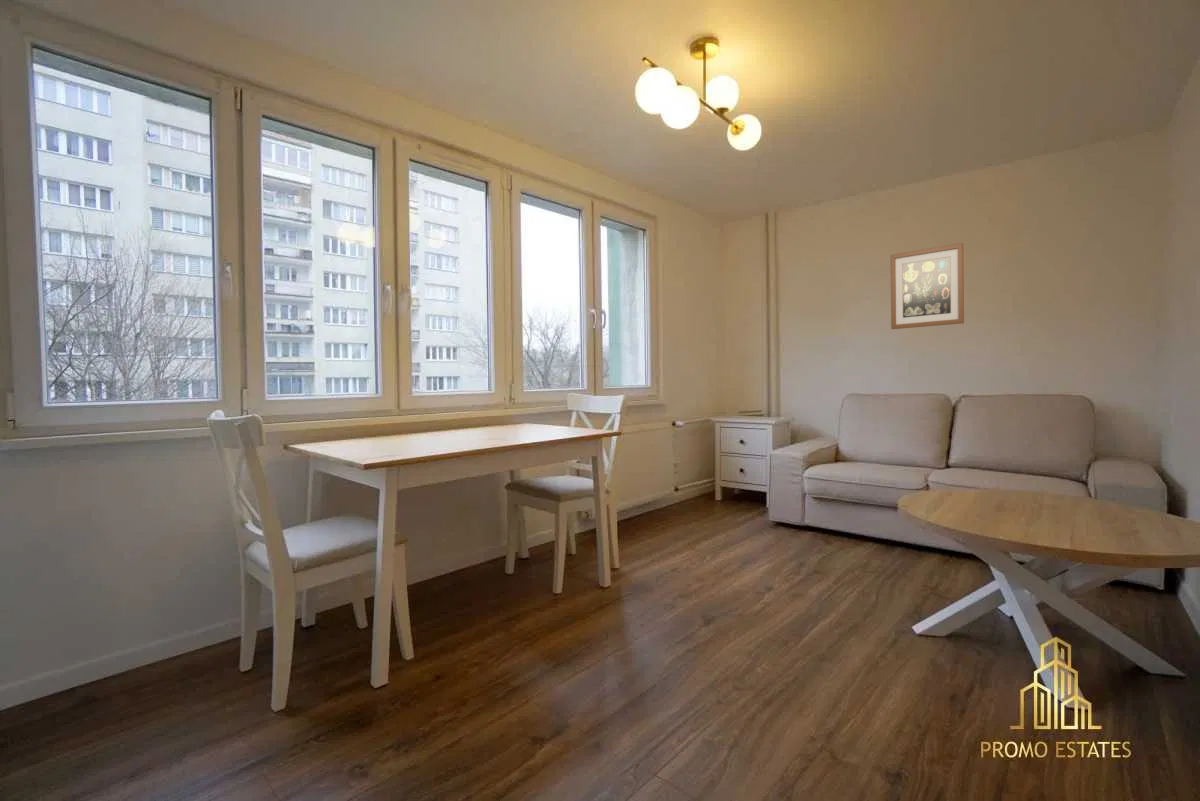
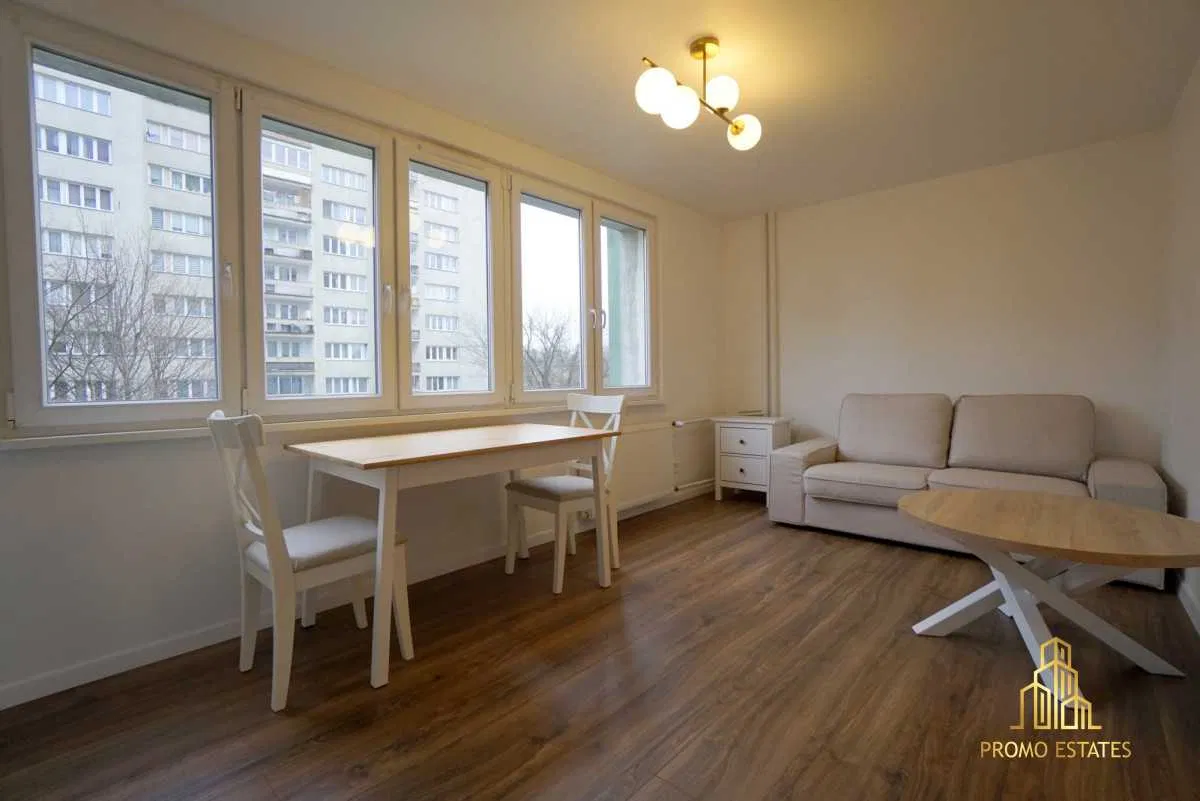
- wall art (925, 287)
